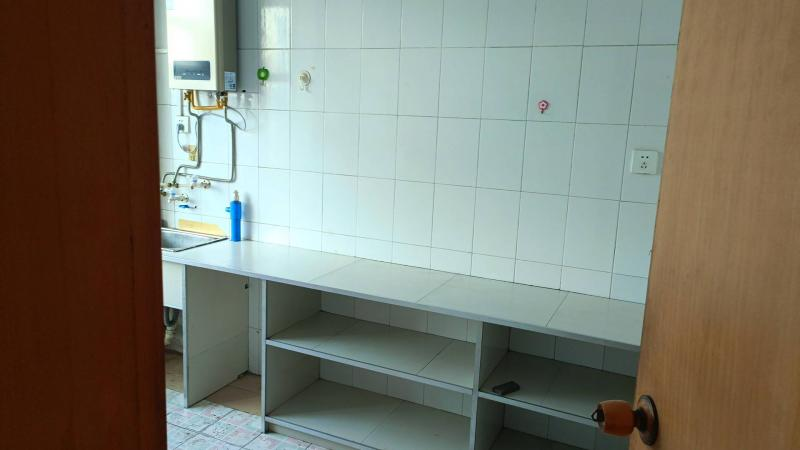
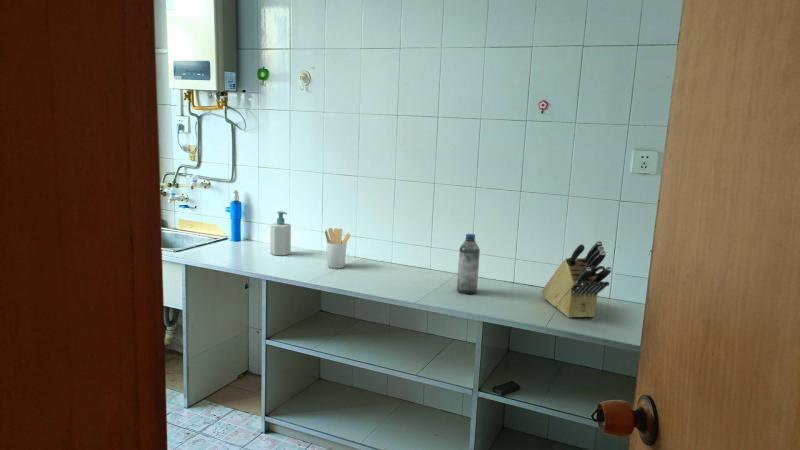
+ knife block (575, 273)
+ utensil holder (335, 247)
+ water bottle (468, 262)
+ soap bottle (280, 232)
